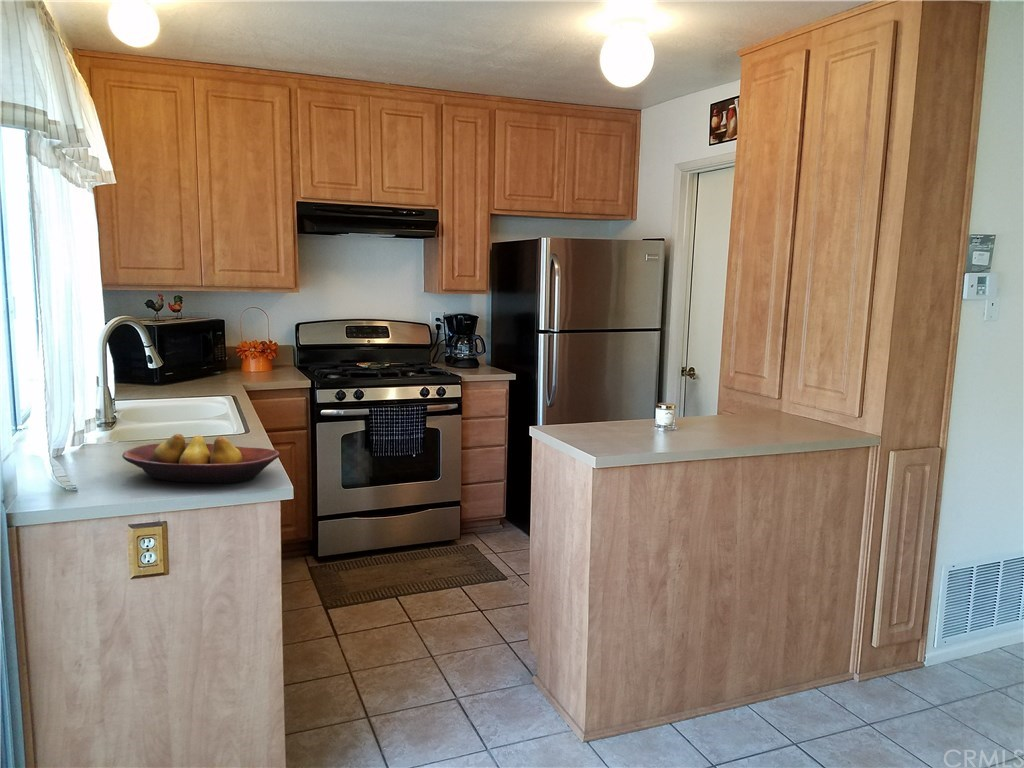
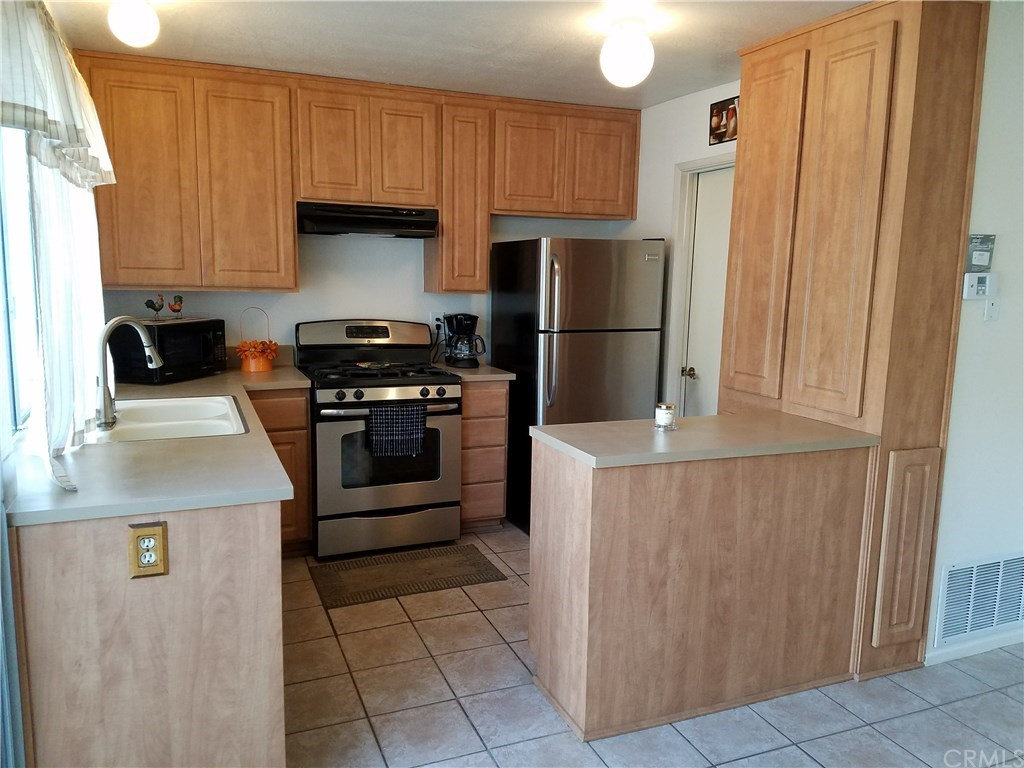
- fruit bowl (201, 455)
